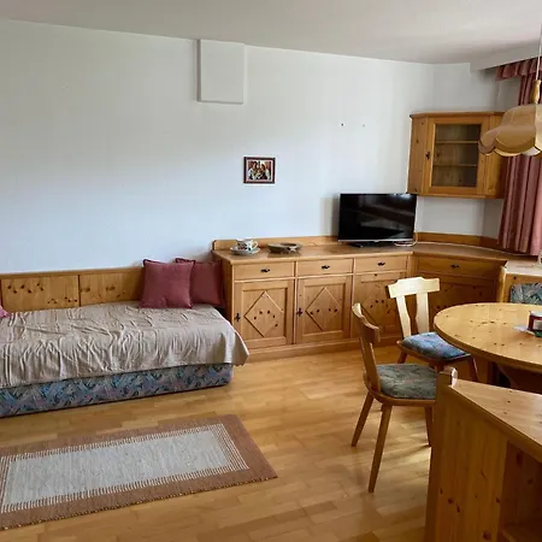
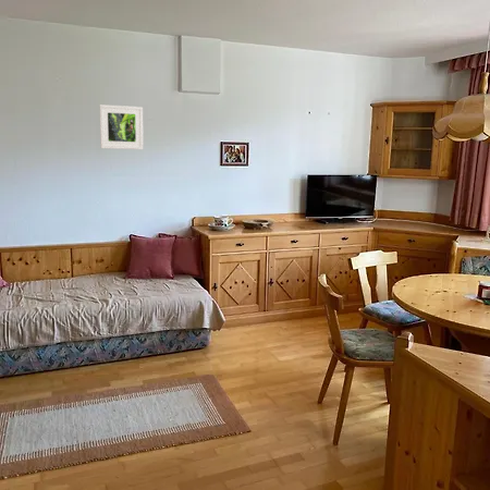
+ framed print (121, 127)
